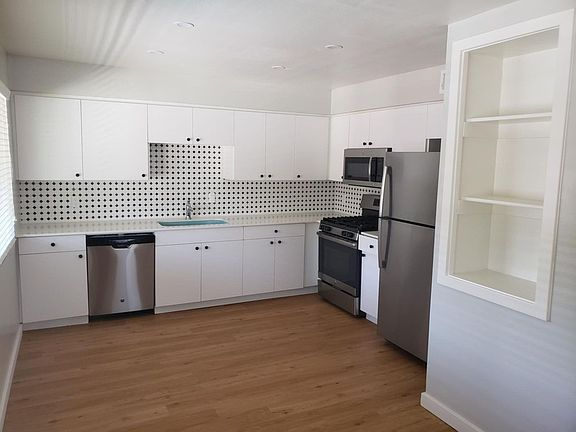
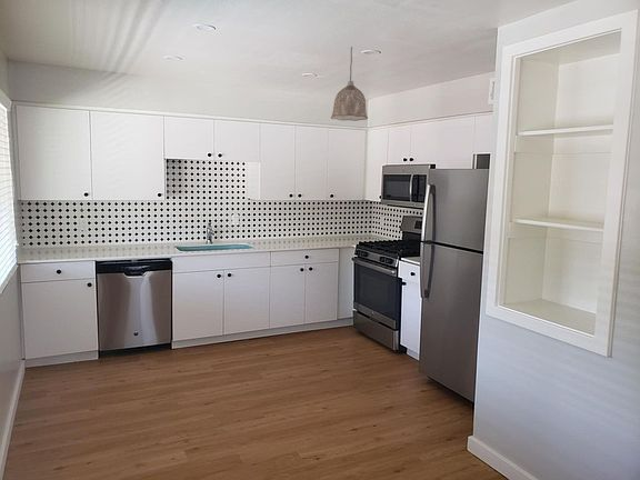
+ pendant lamp (350, 82)
